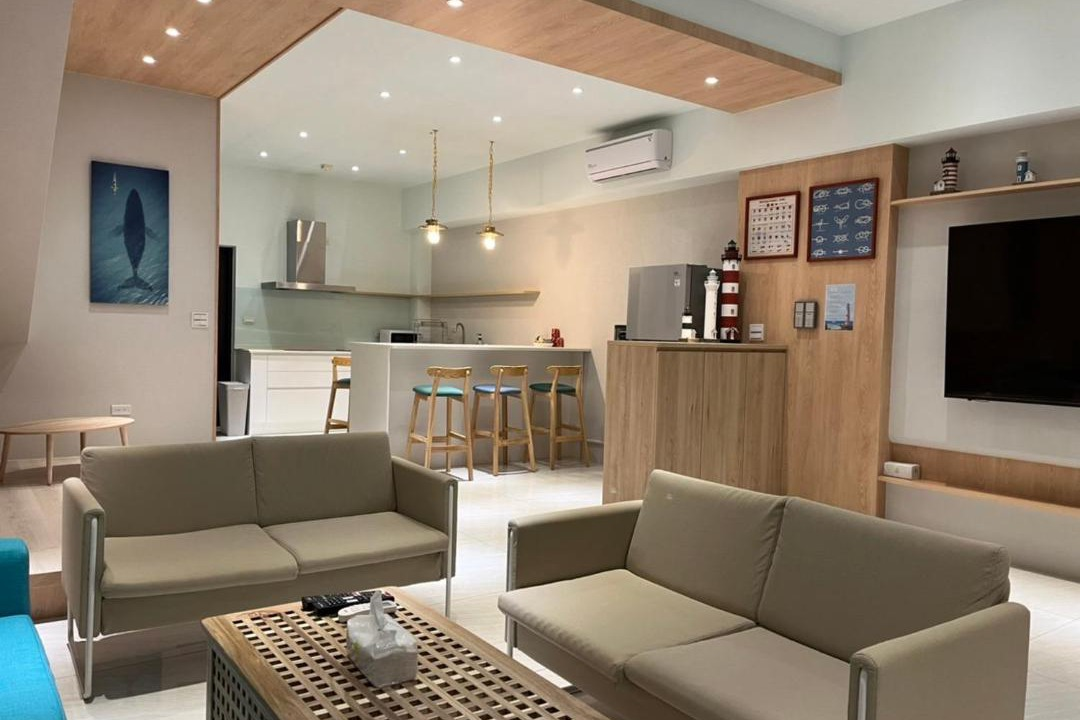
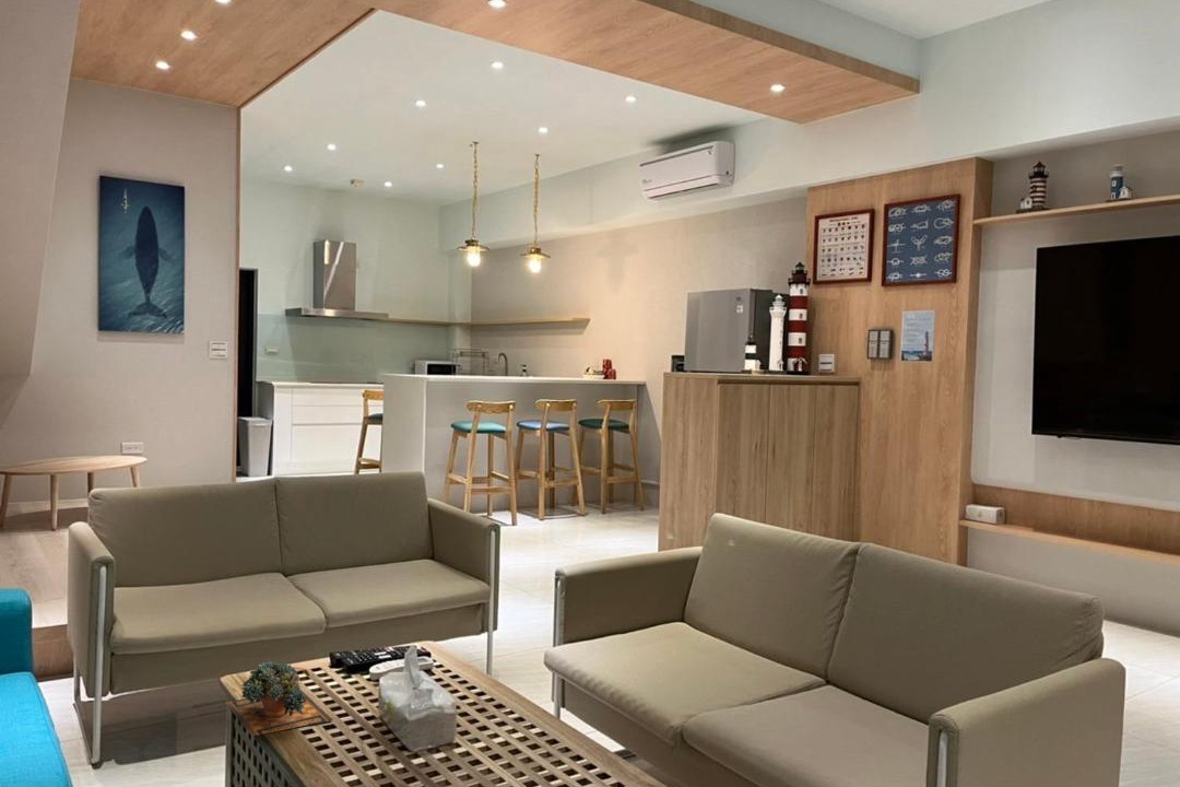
+ succulent plant (279, 685)
